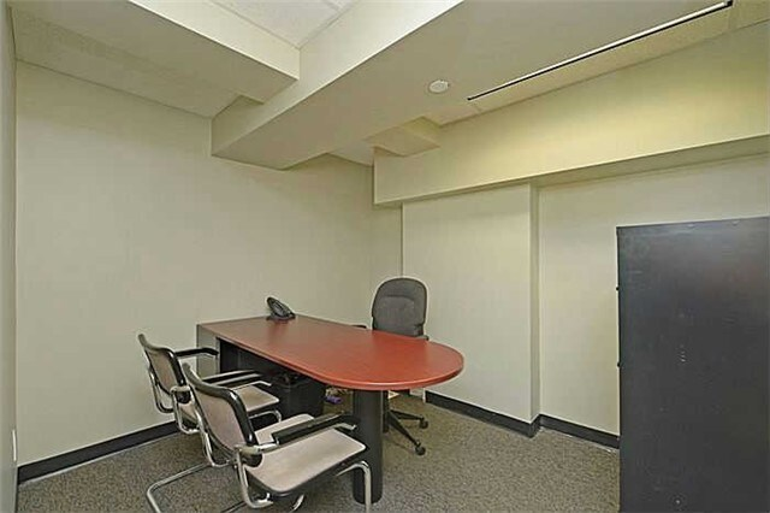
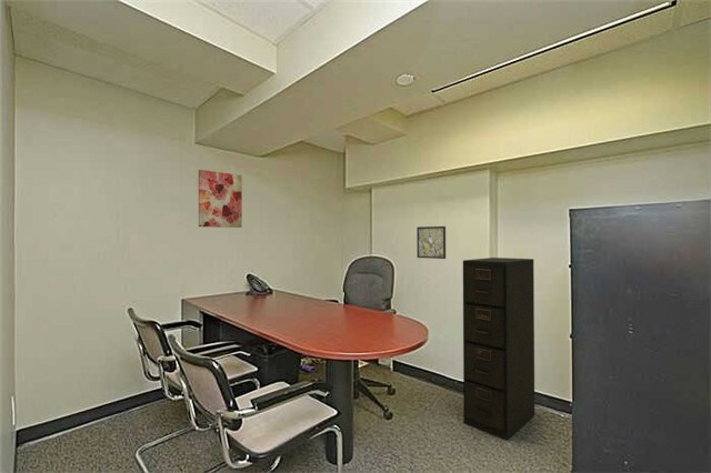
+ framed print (430, 242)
+ wall art (220, 200)
+ filing cabinet (498, 340)
